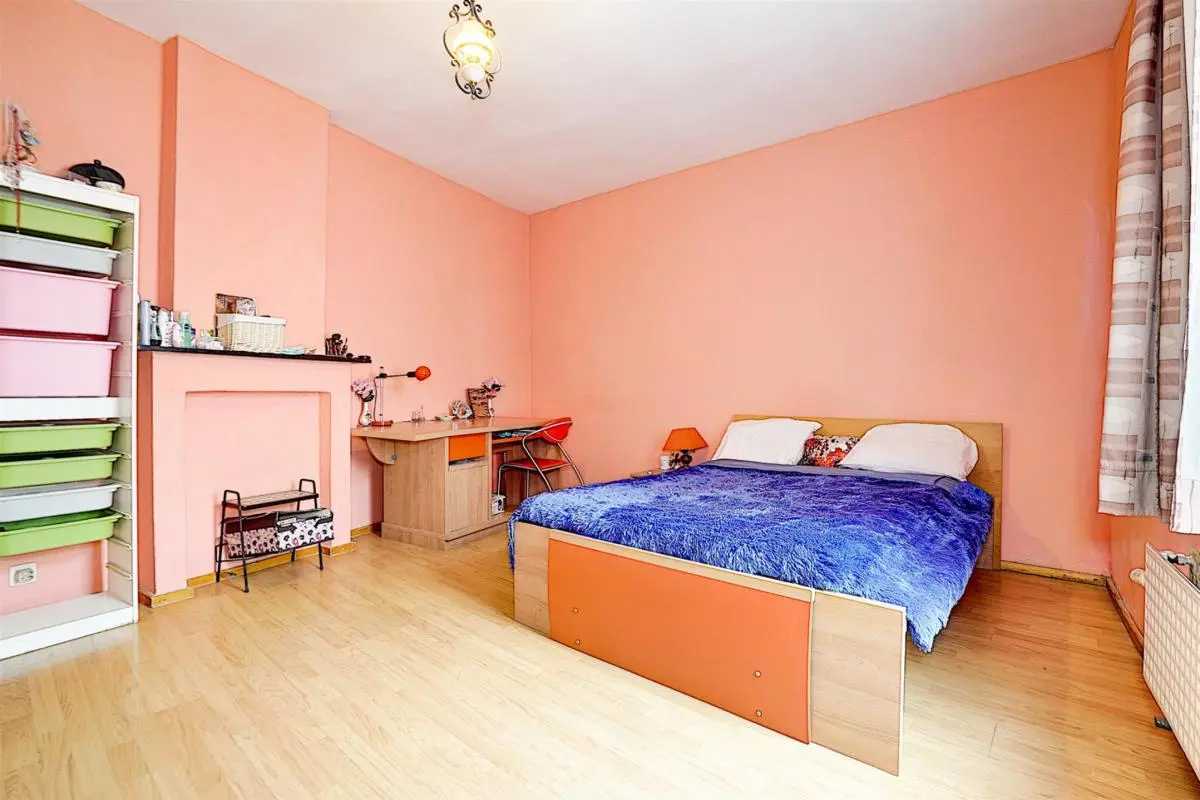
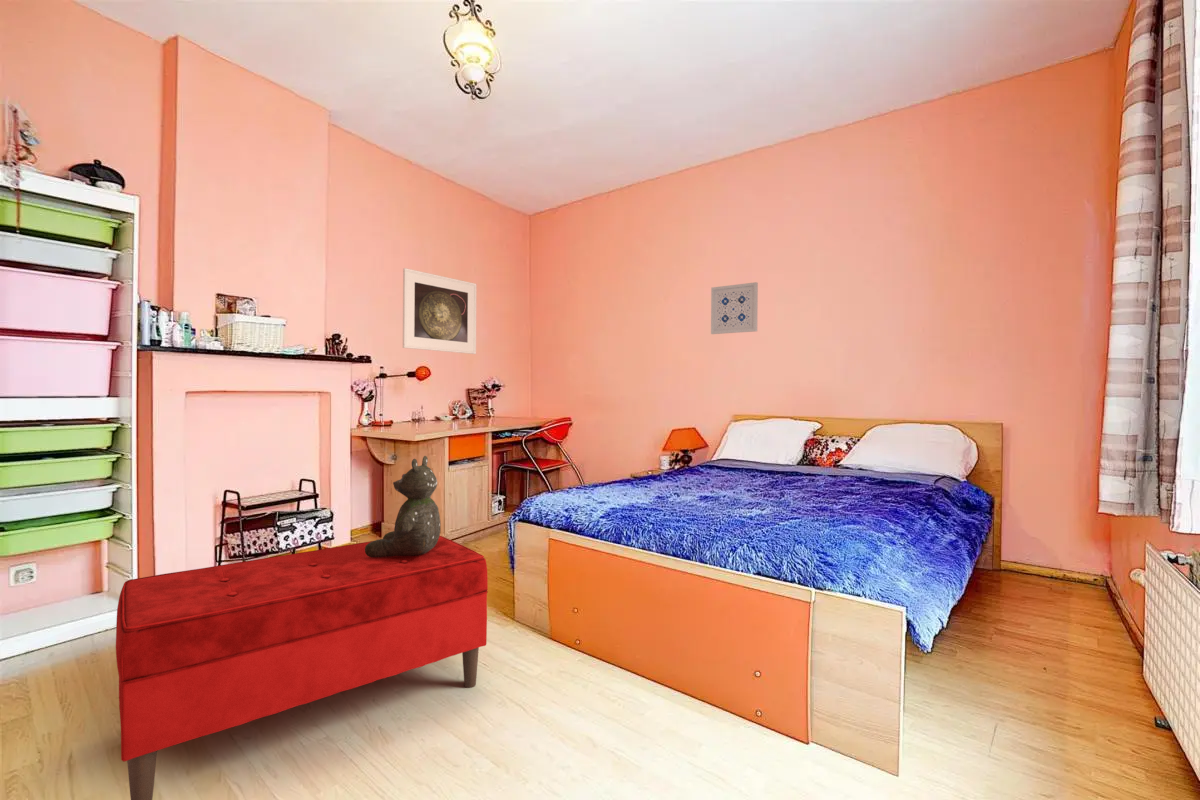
+ wall art (733, 308)
+ teddy bear (405, 504)
+ bench (318, 637)
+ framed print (441, 313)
